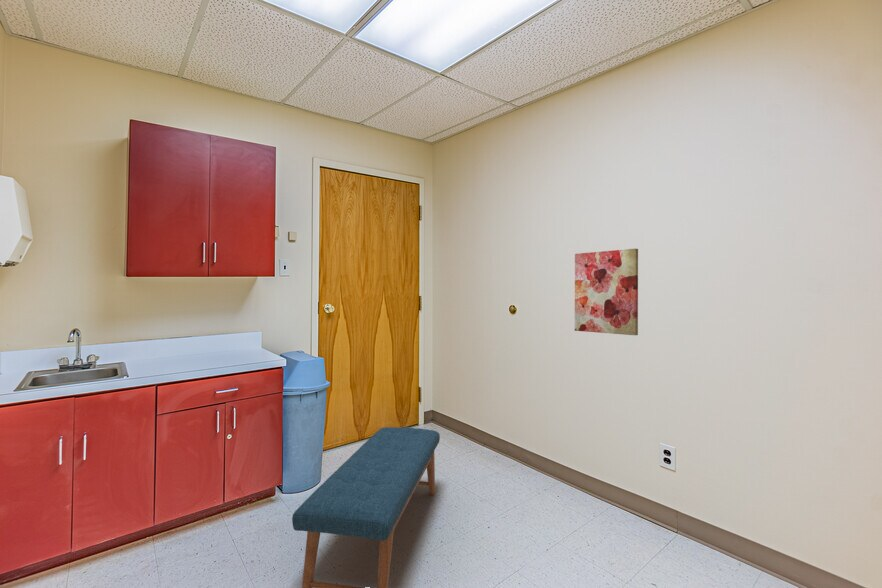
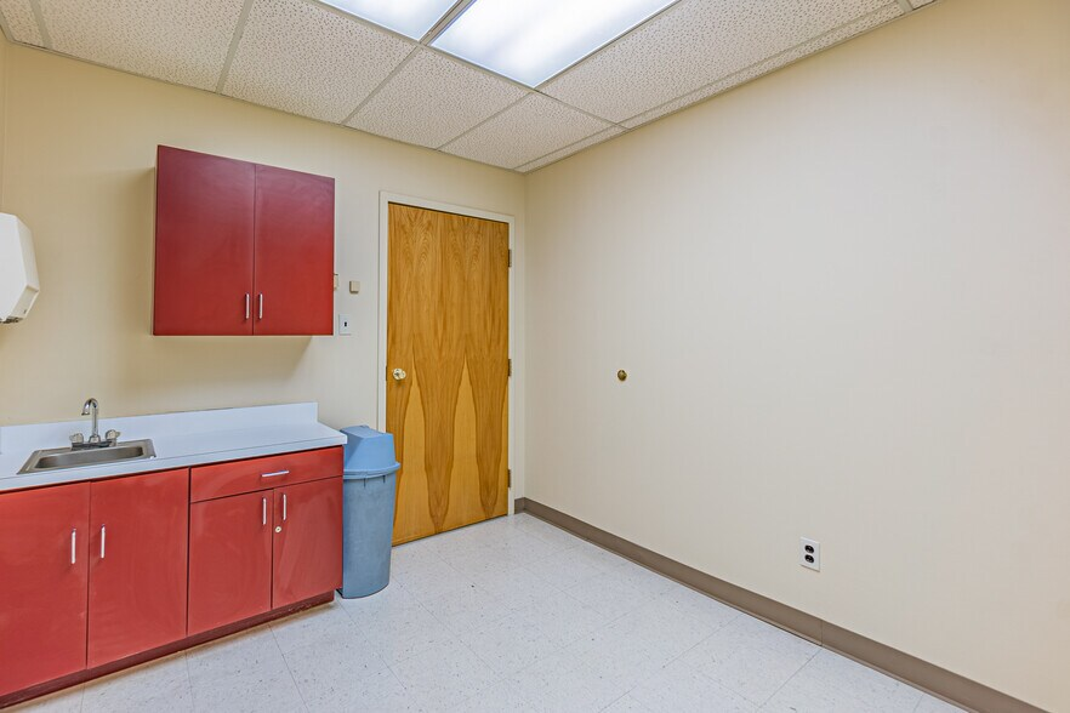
- wall art (604, 292)
- bench (382, 497)
